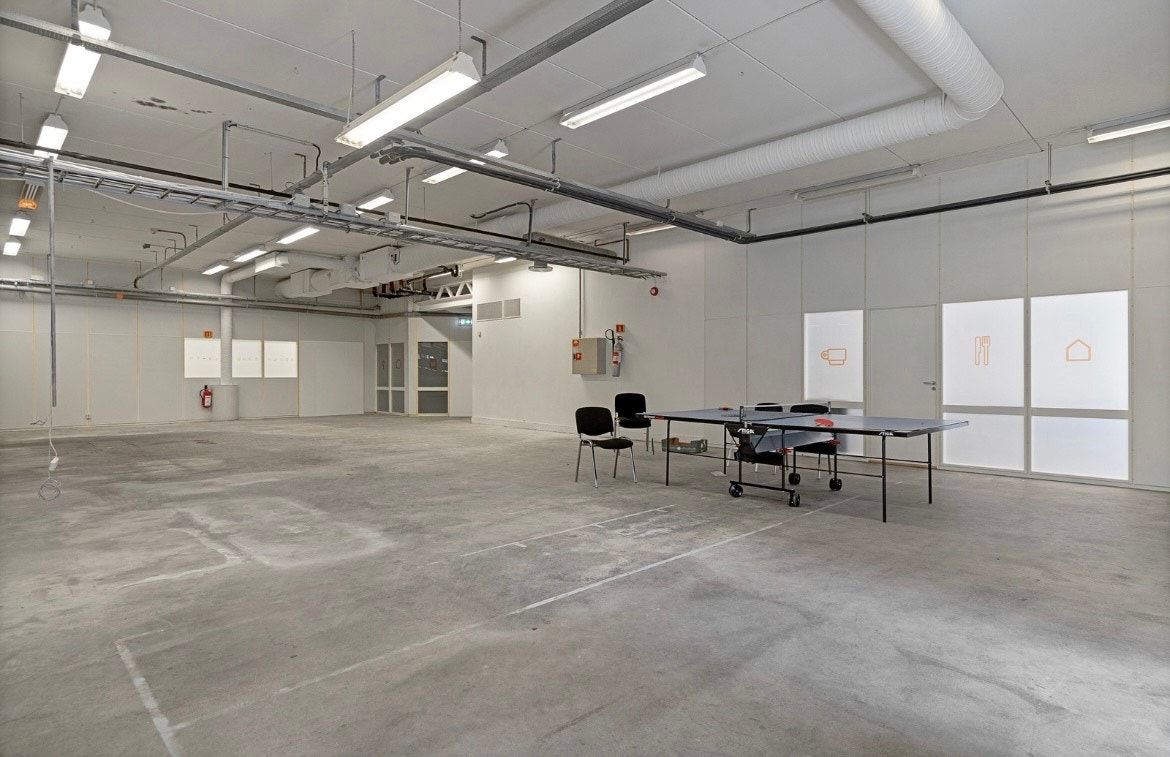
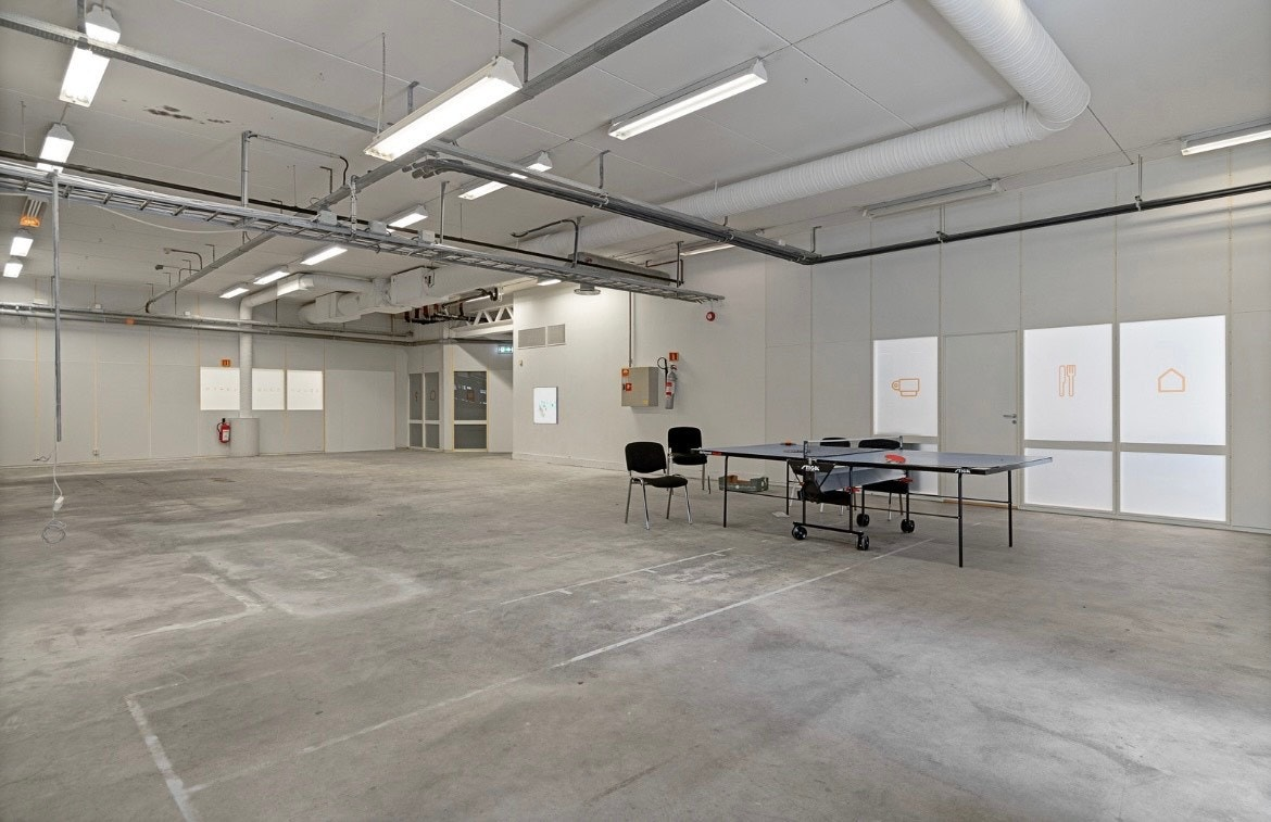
+ wall art (545, 405)
